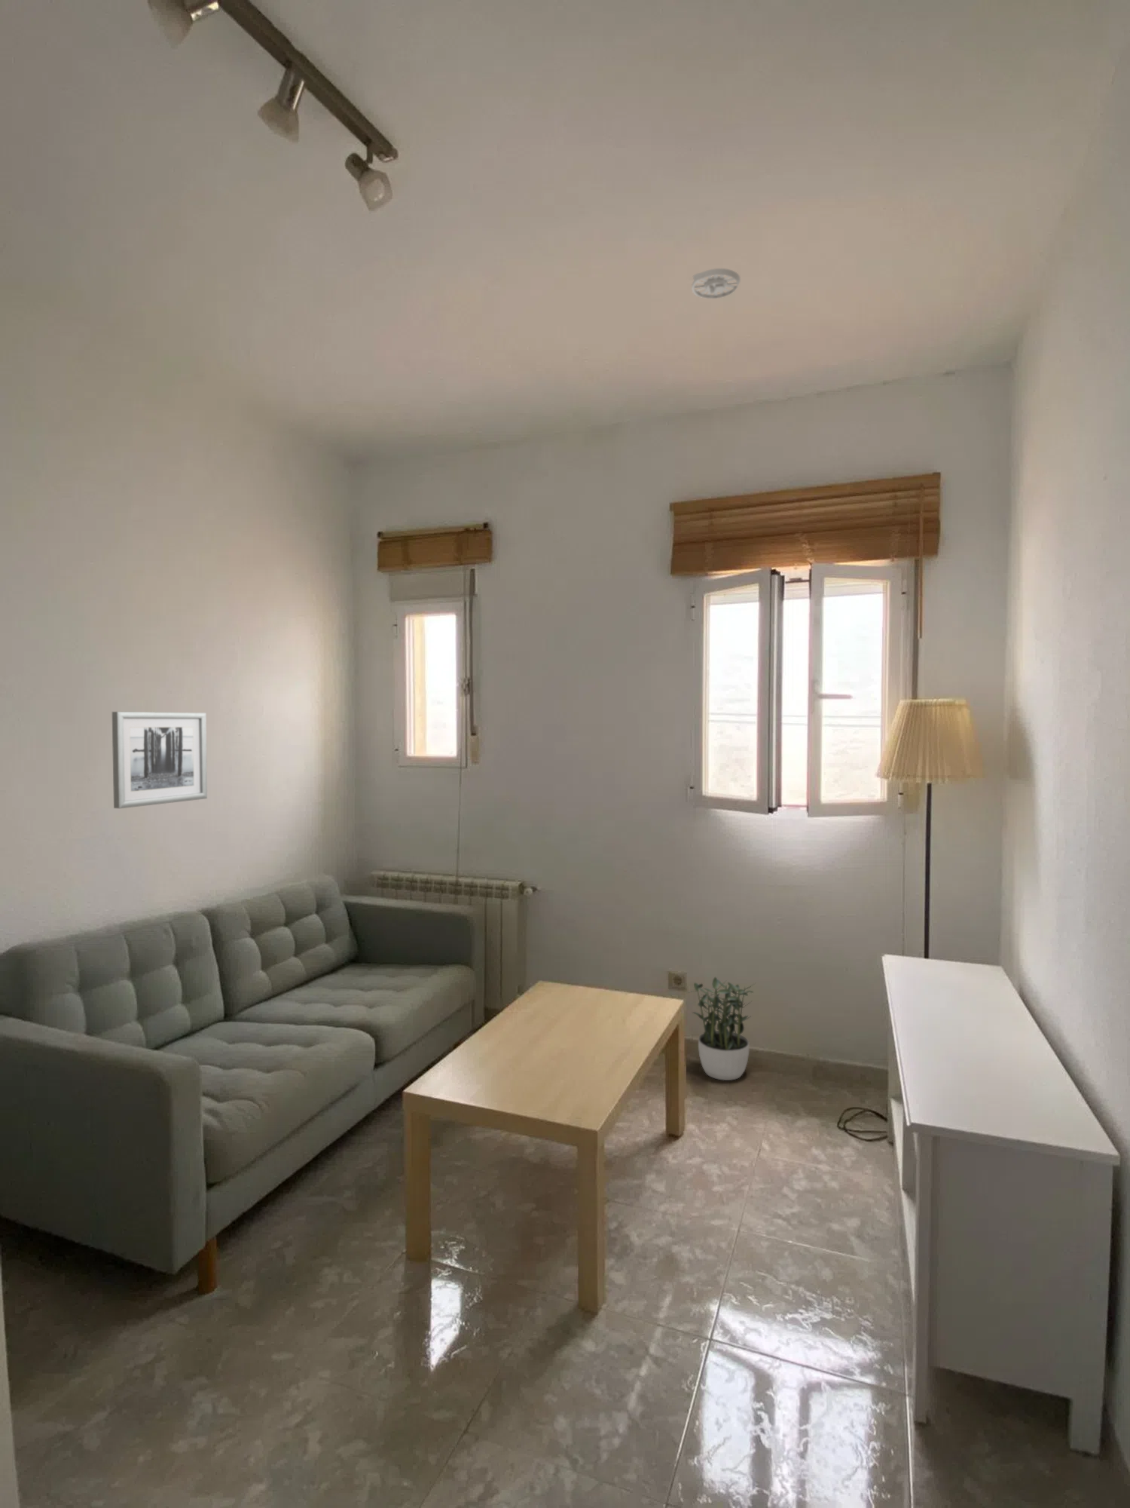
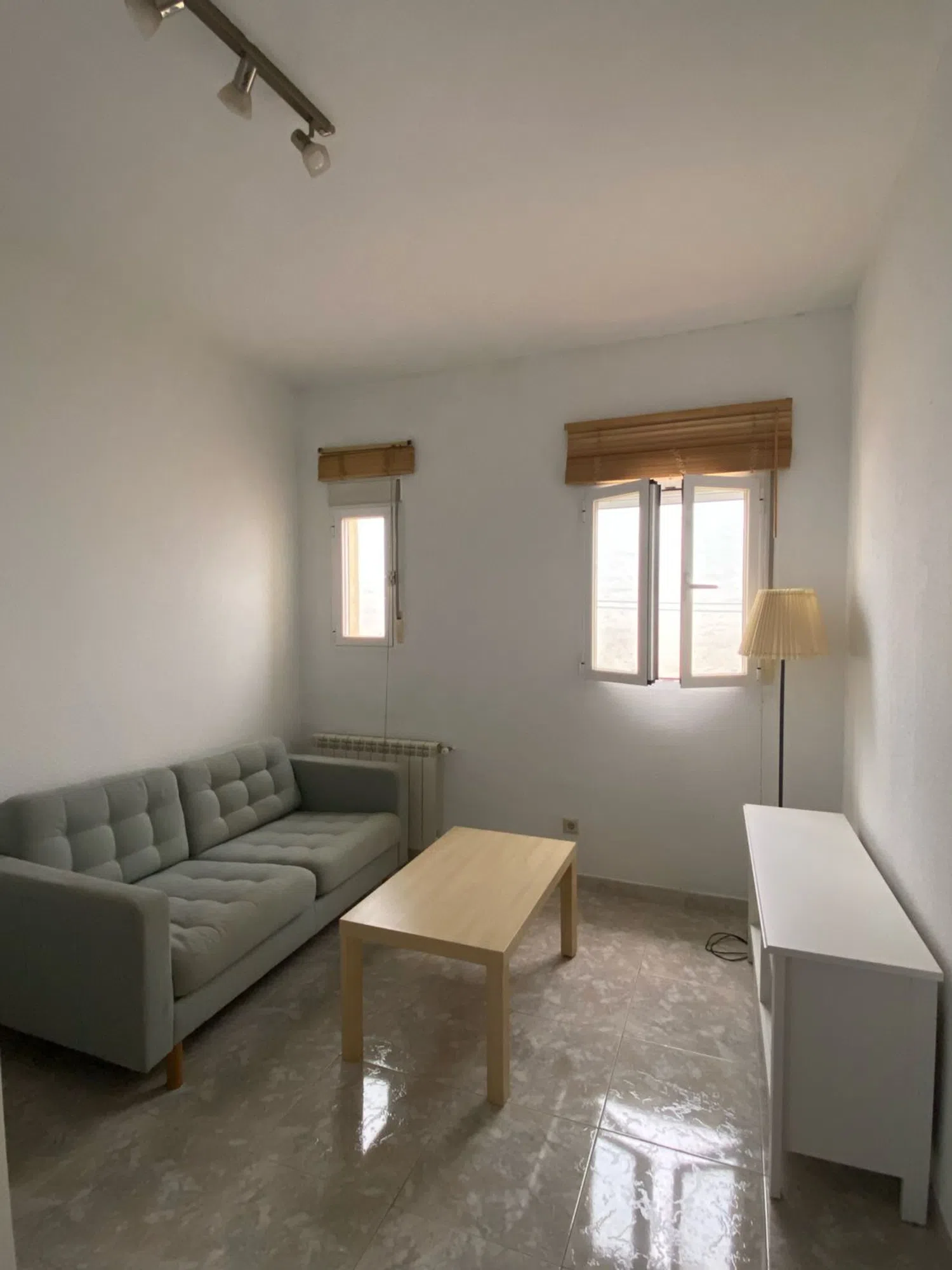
- potted plant (720, 1022)
- wall art (163, 758)
- smoke detector (716, 286)
